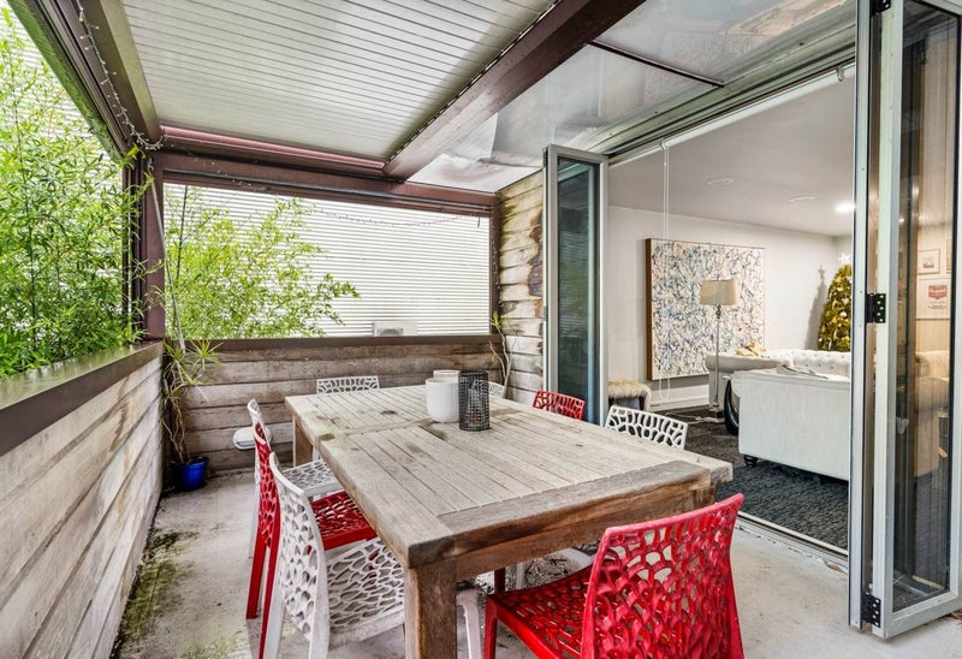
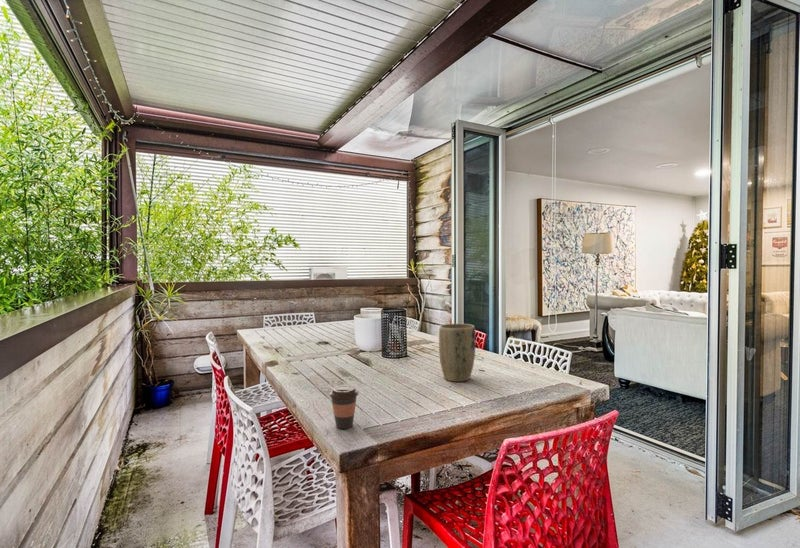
+ coffee cup (344, 407)
+ plant pot (457, 352)
